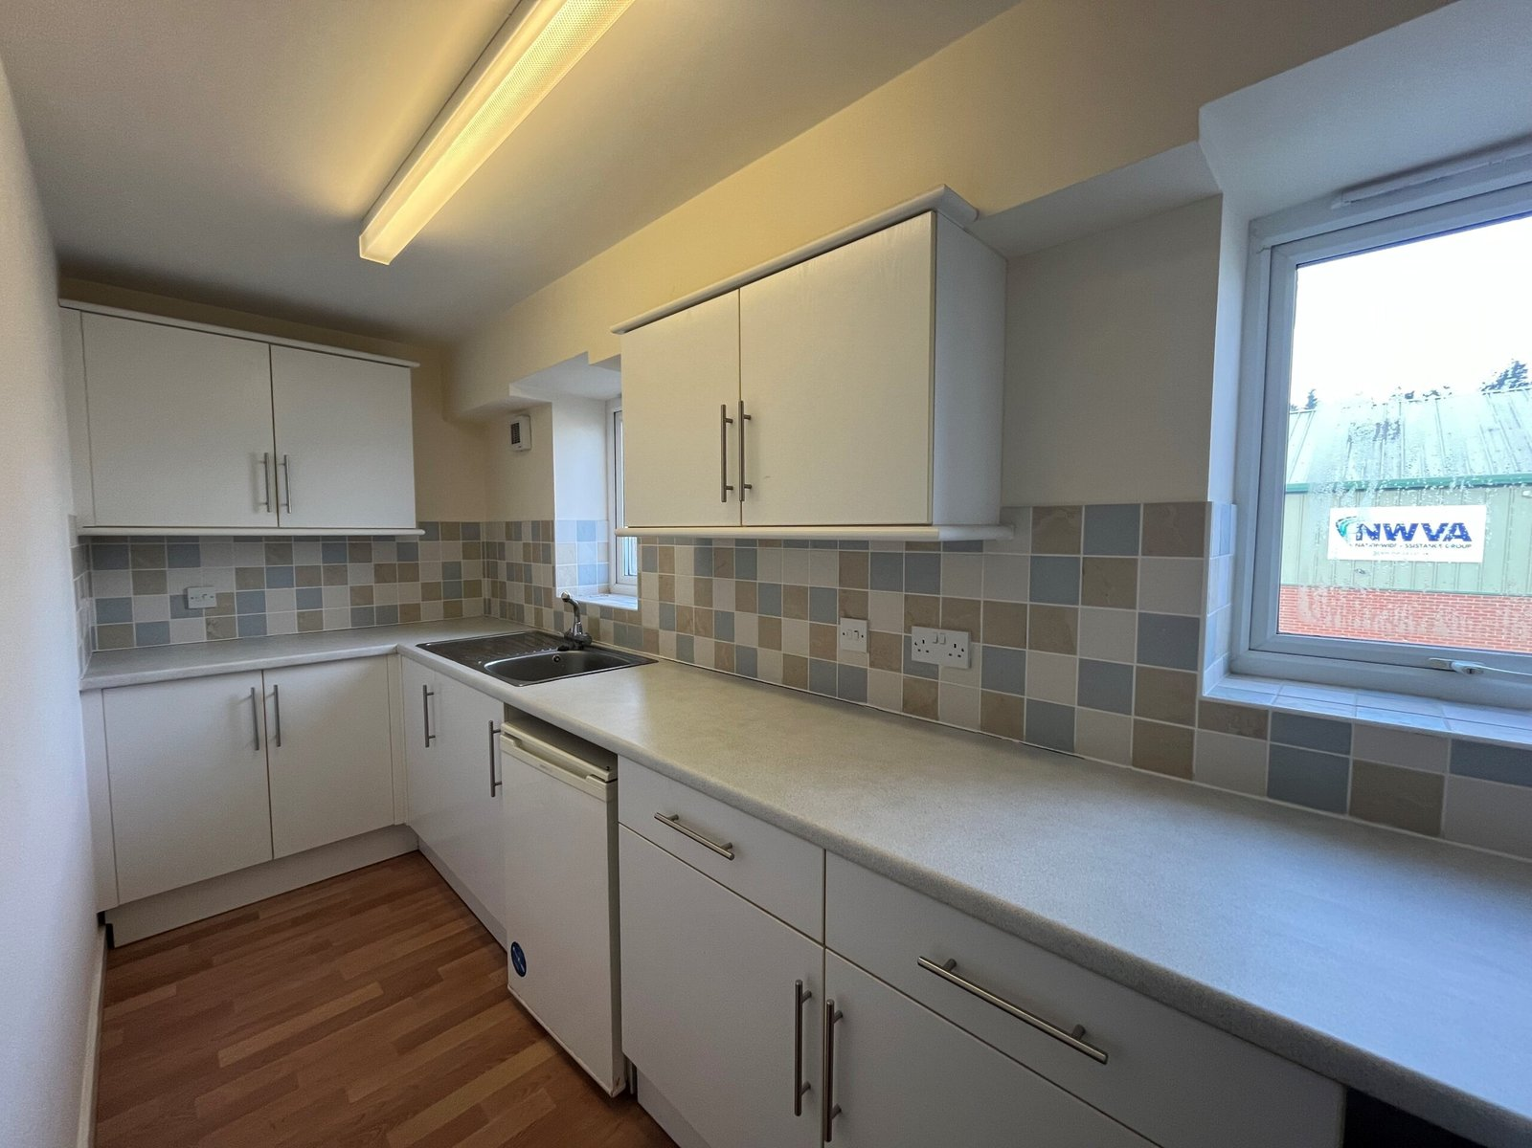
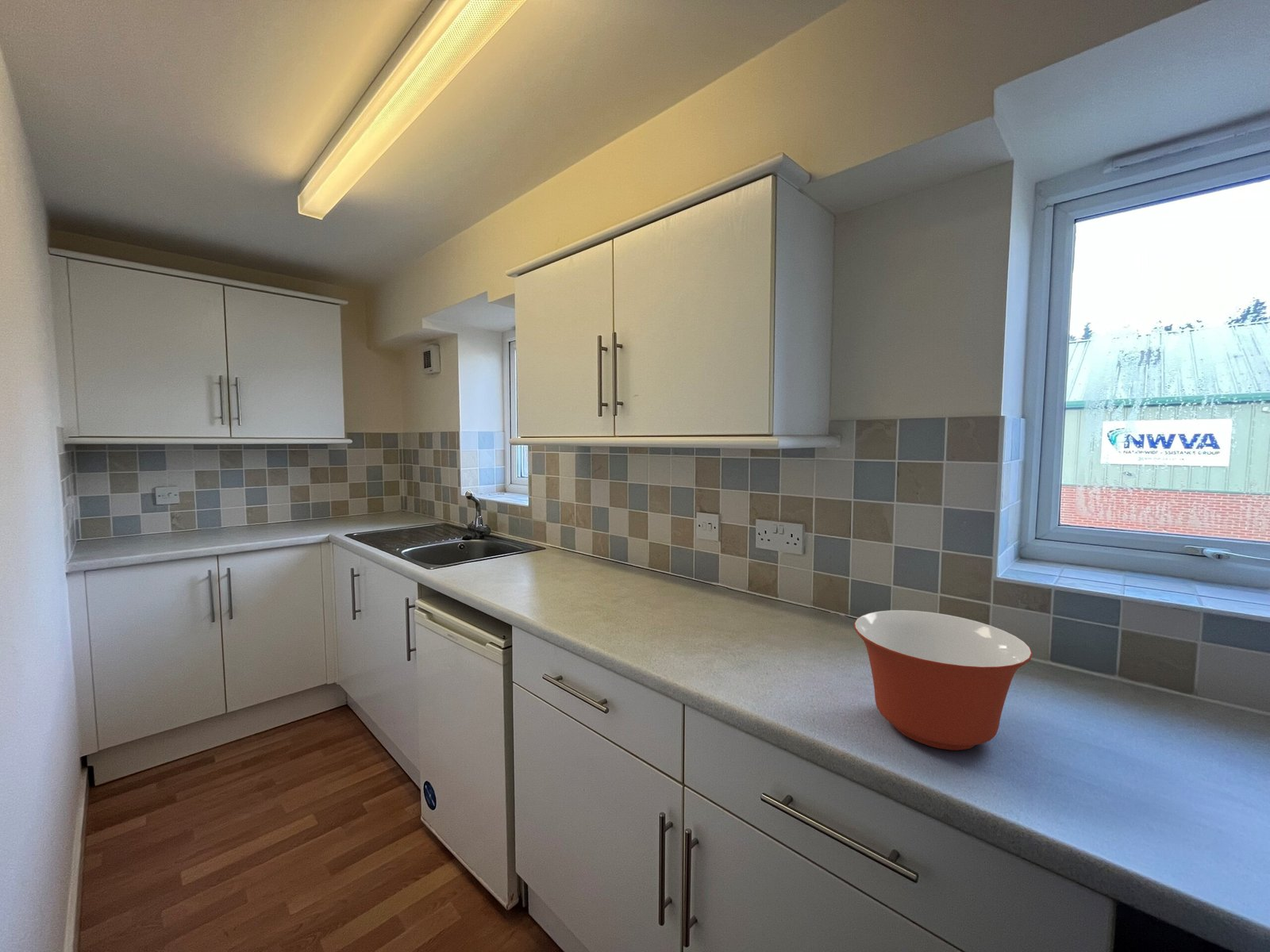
+ mixing bowl (934, 681)
